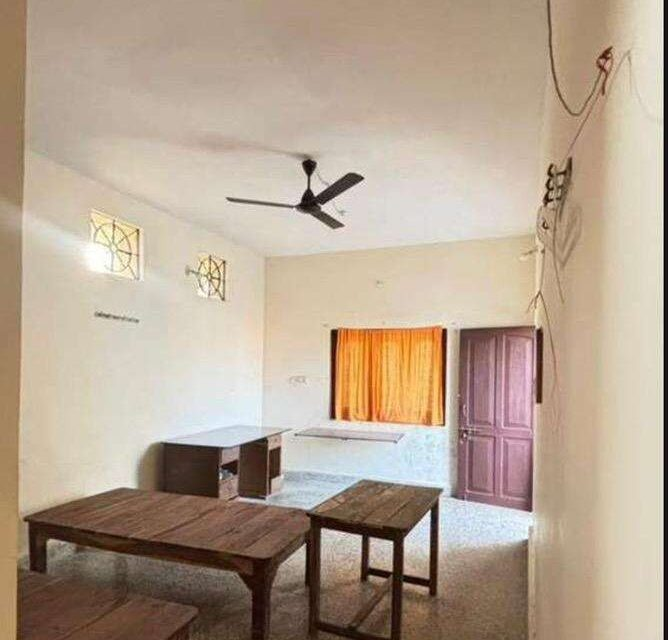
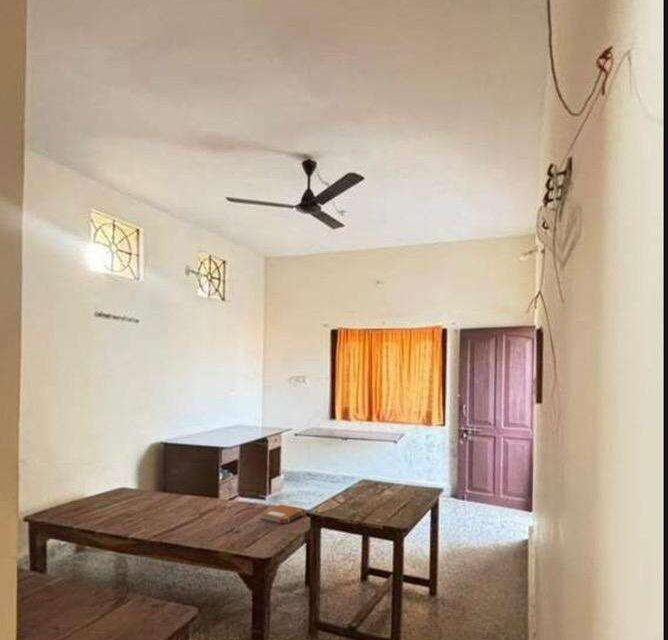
+ notebook (282, 514)
